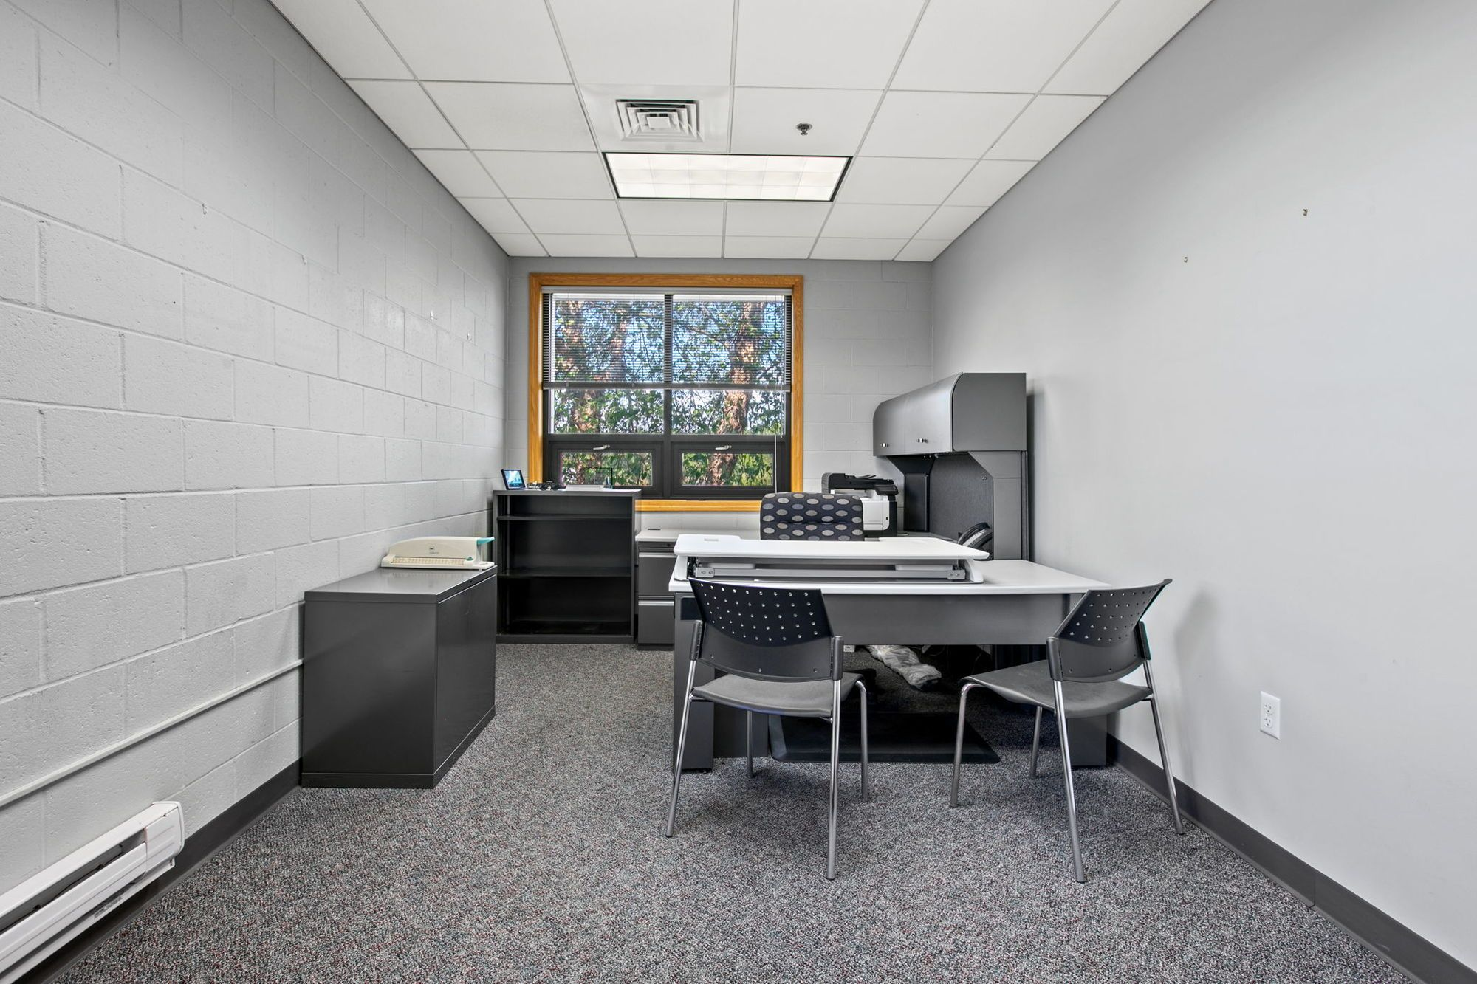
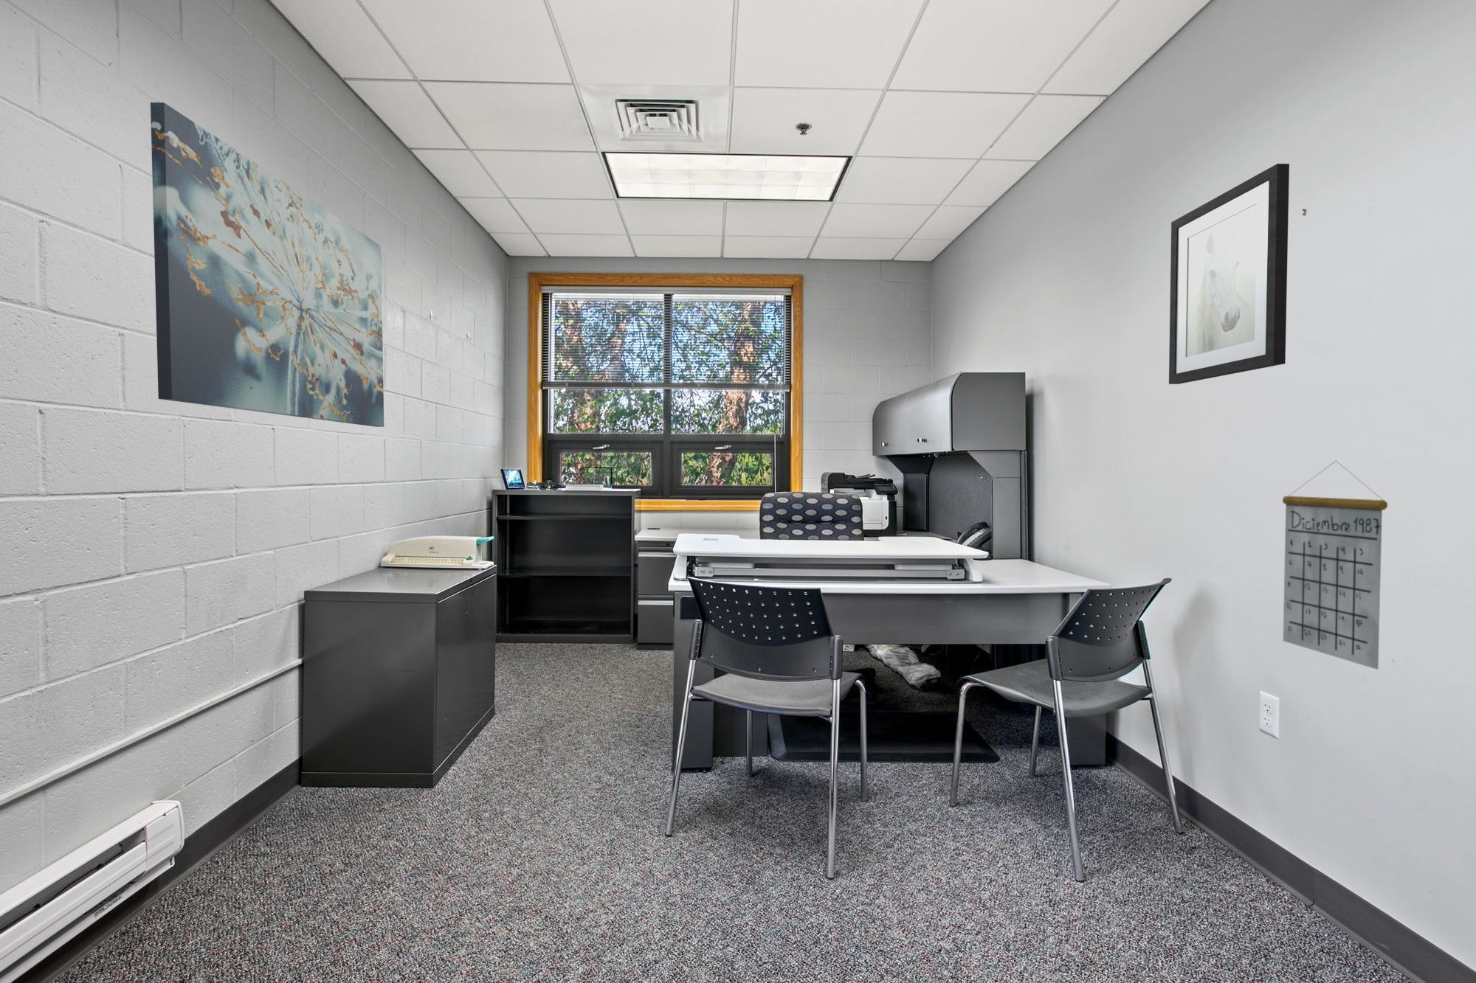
+ wall art (295, 304)
+ calendar (1329, 557)
+ wall art (1223, 285)
